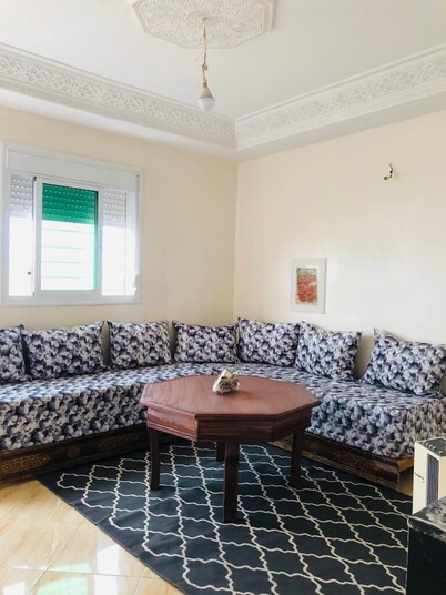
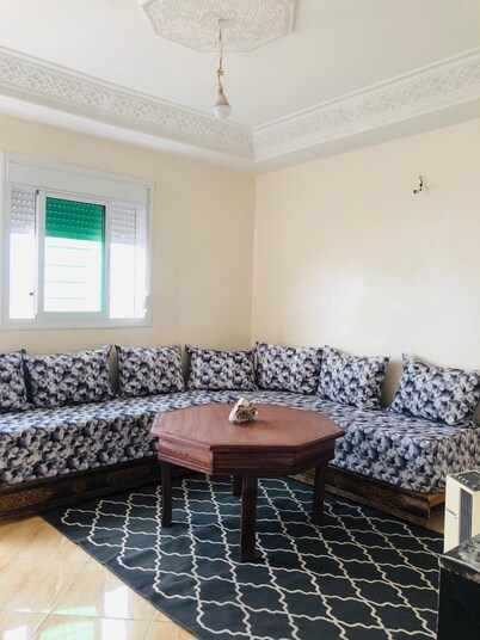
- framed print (307, 285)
